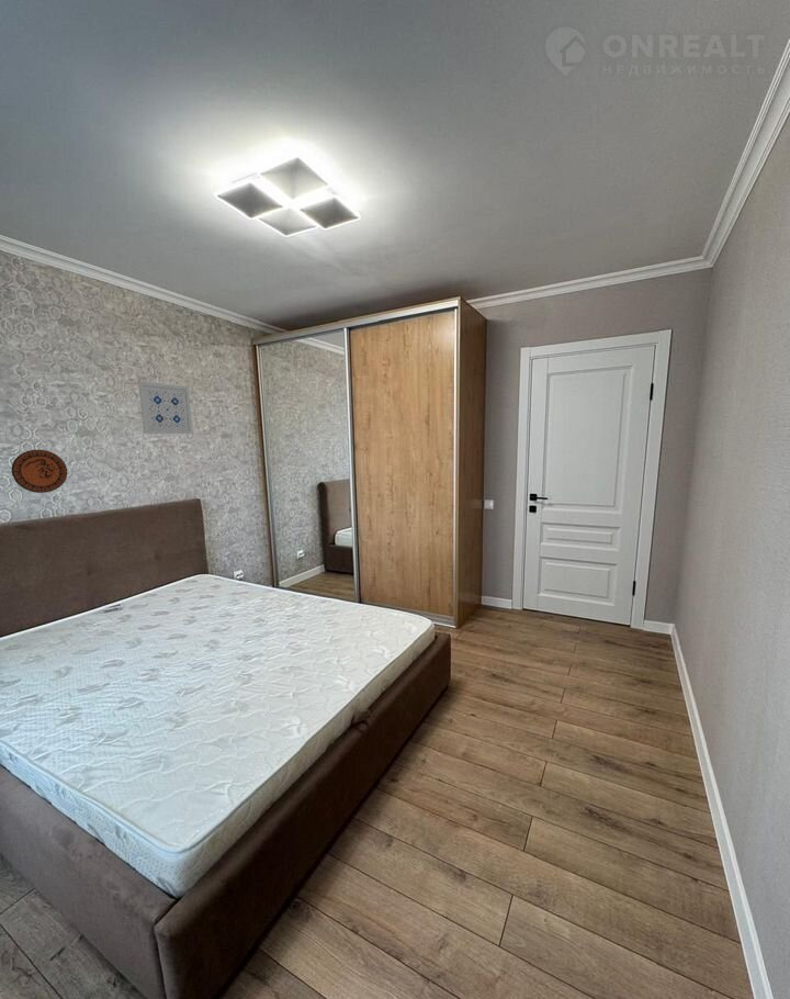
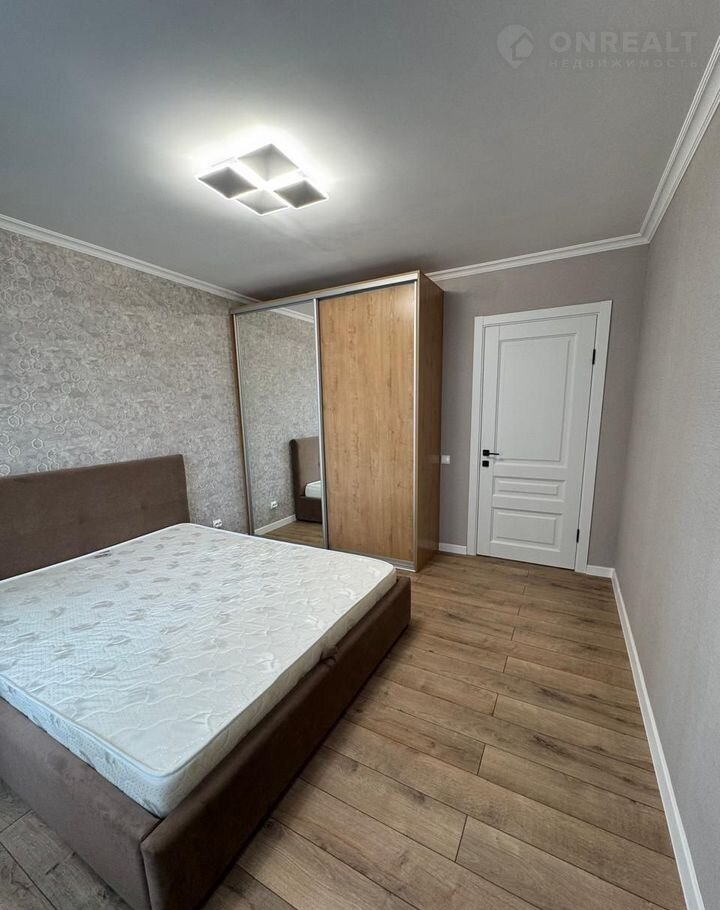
- wall art (167, 409)
- decorative plate (40, 471)
